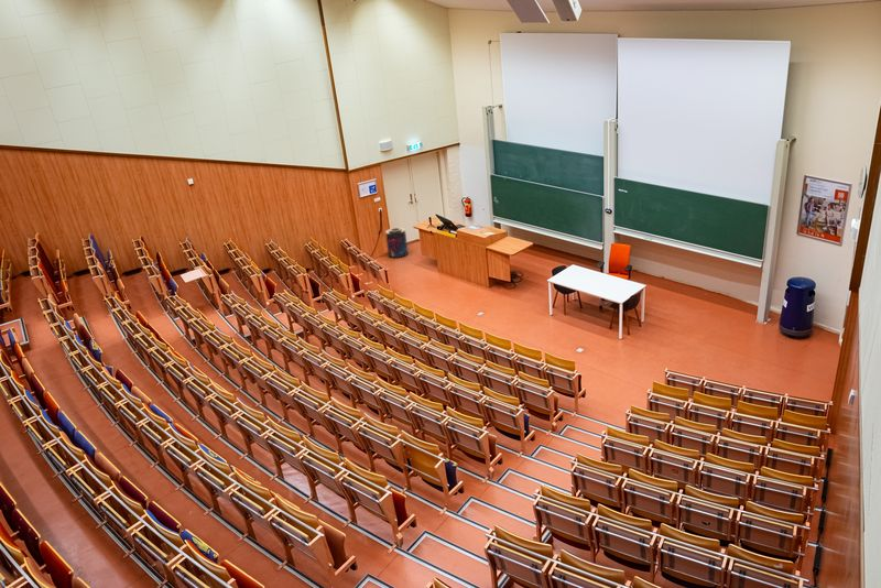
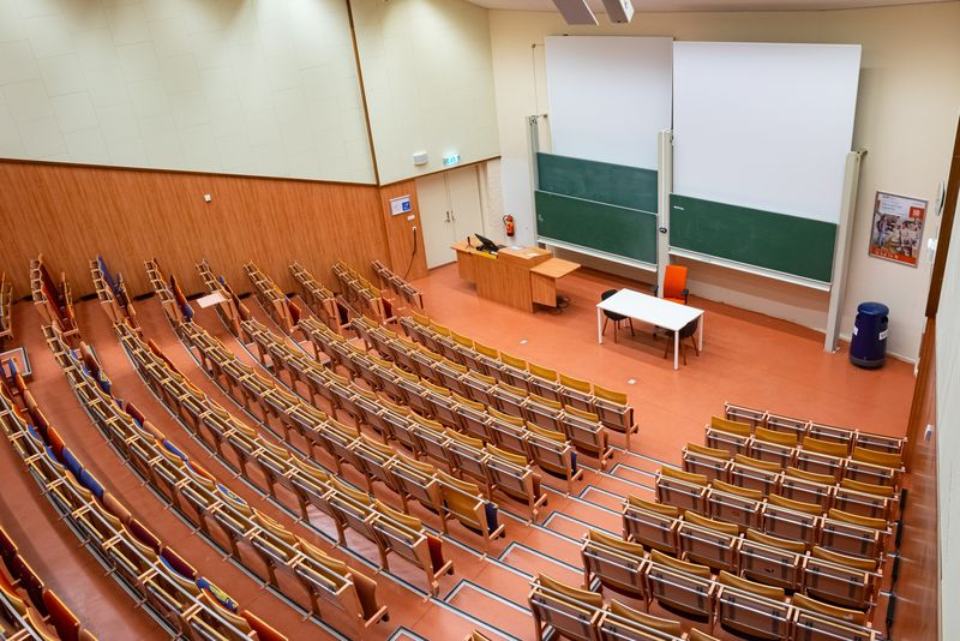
- supplement container (396, 241)
